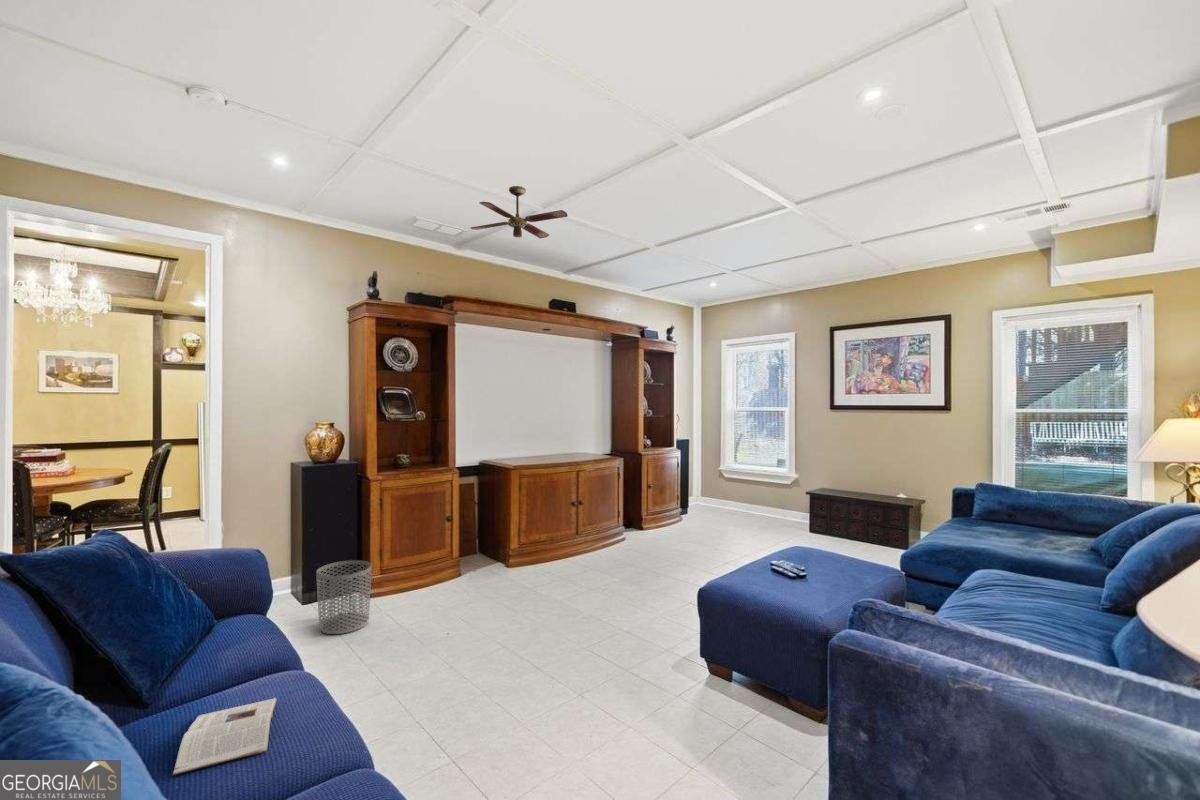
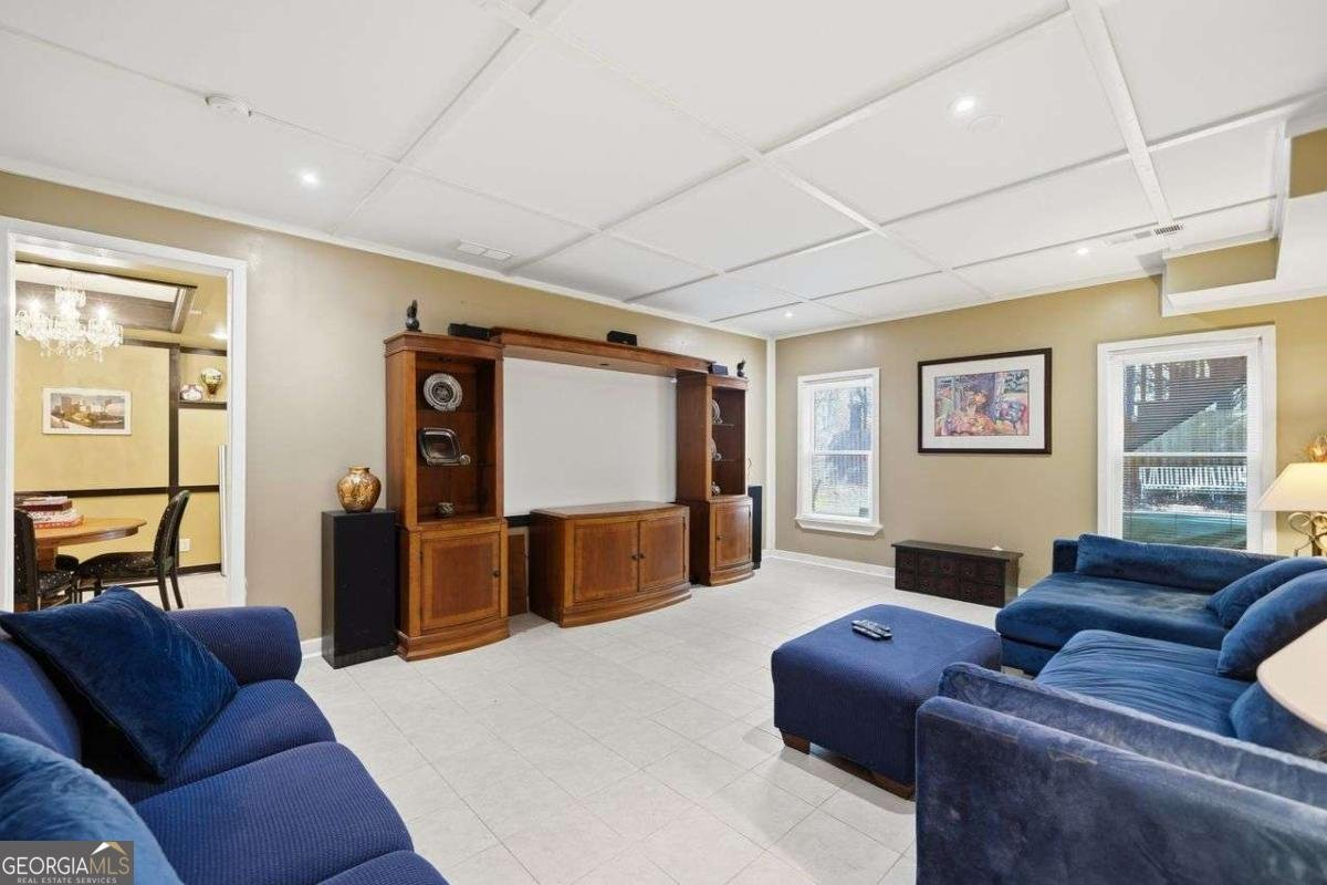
- ceiling fan (517, 213)
- magazine (230, 726)
- waste bin (344, 597)
